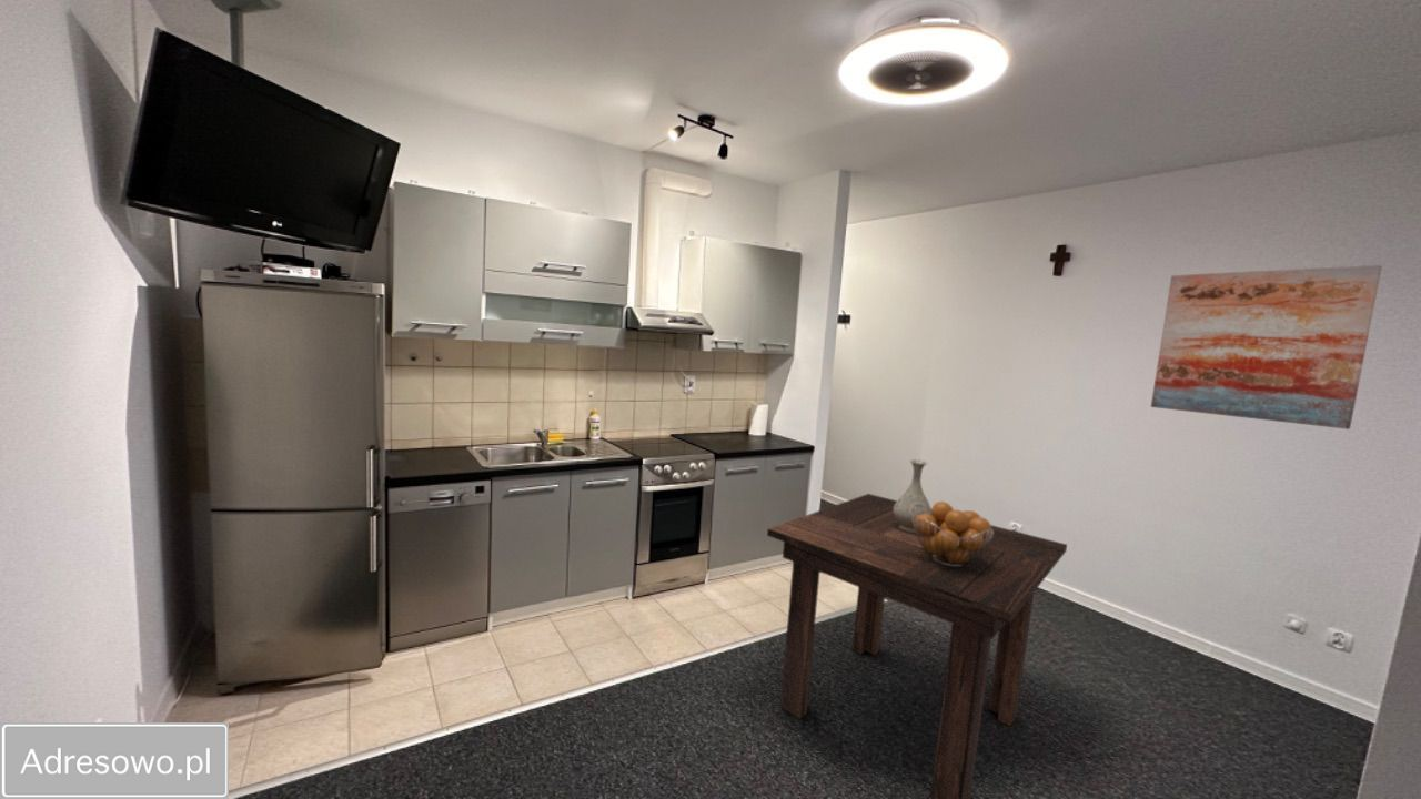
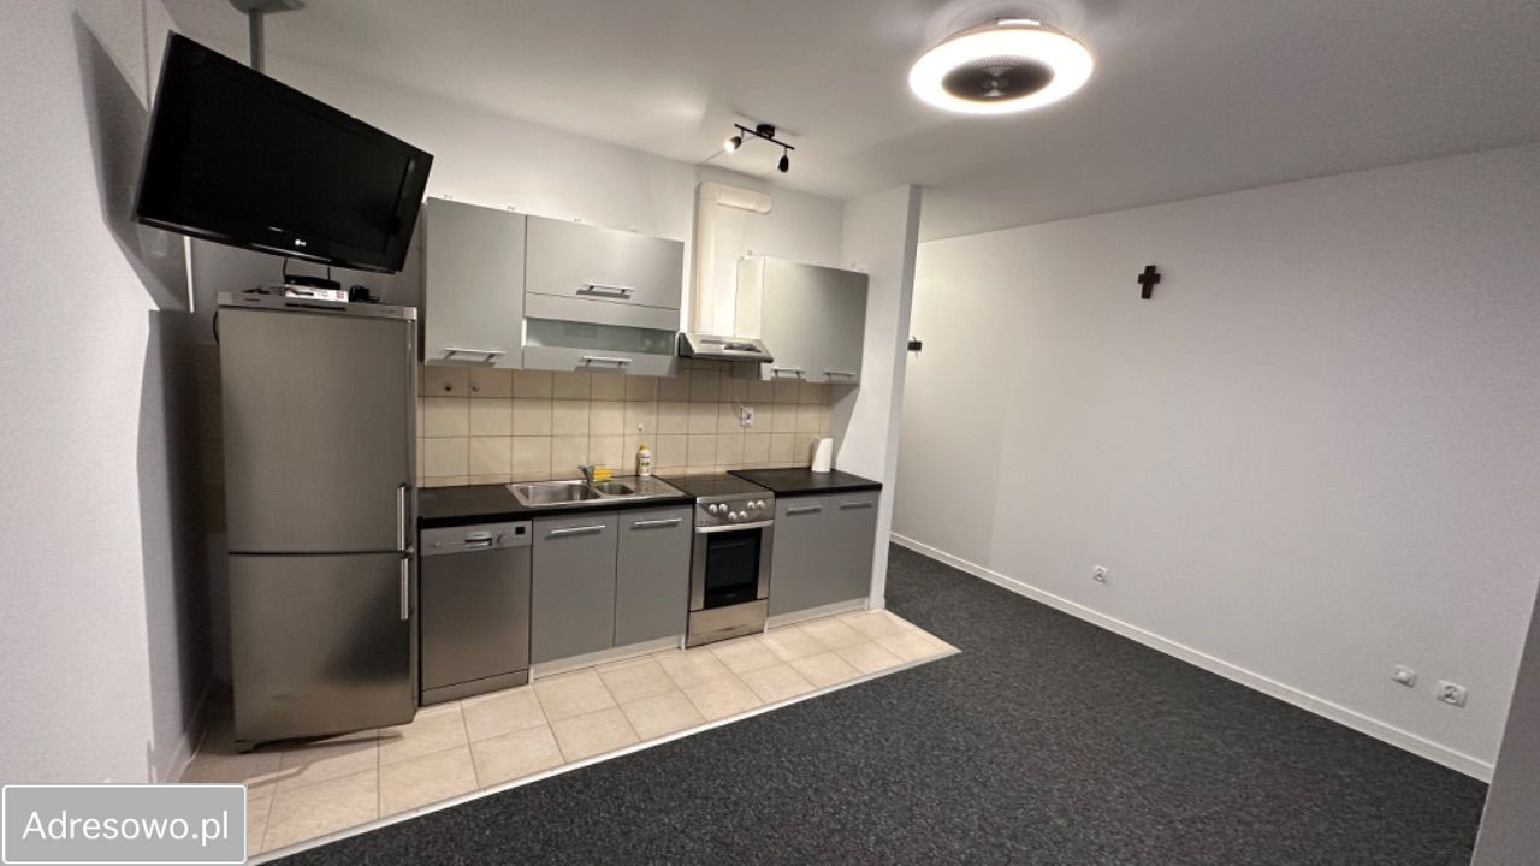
- fruit basket (950, 533)
- wall art (1252, 344)
- dining table (917, 609)
- vase (914, 495)
